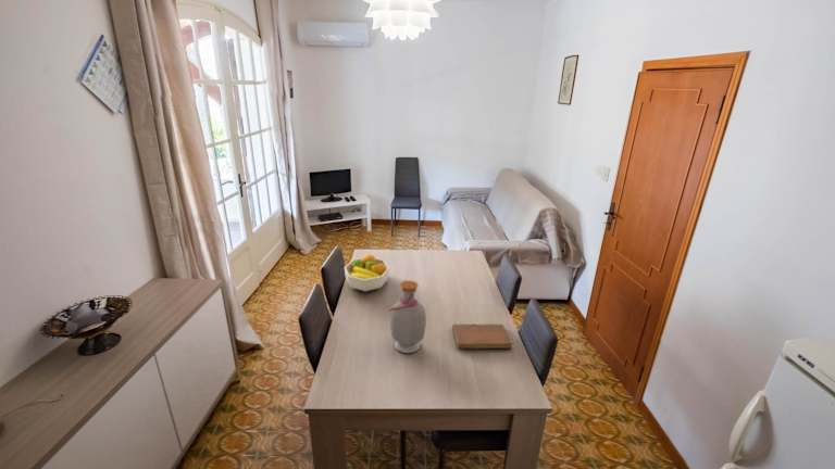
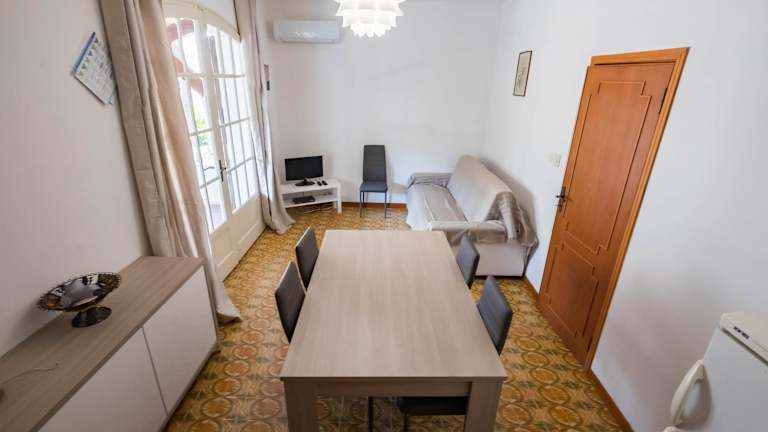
- notebook (481, 335)
- bottle (408, 315)
- fruit bowl (366, 271)
